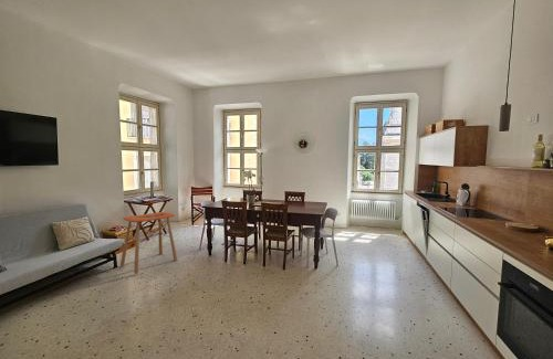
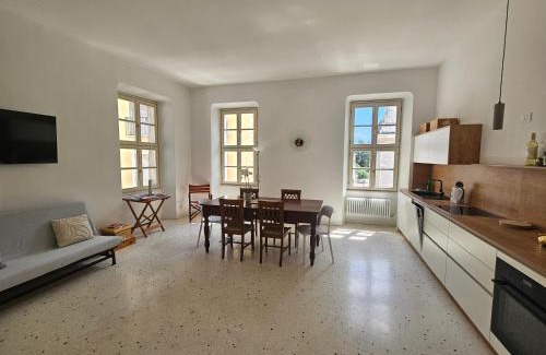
- side table (148, 236)
